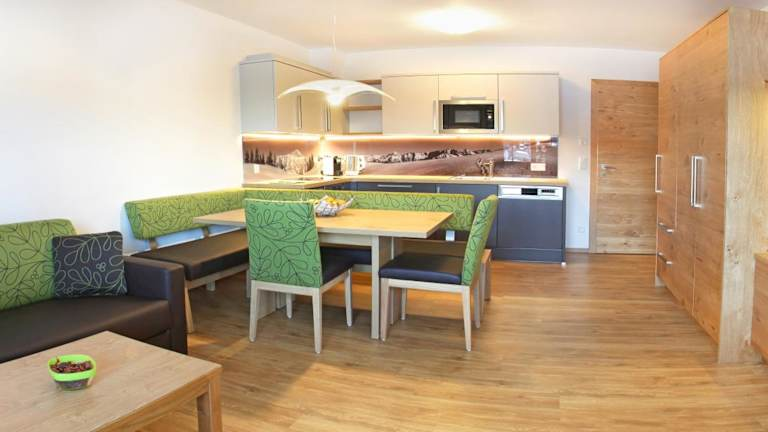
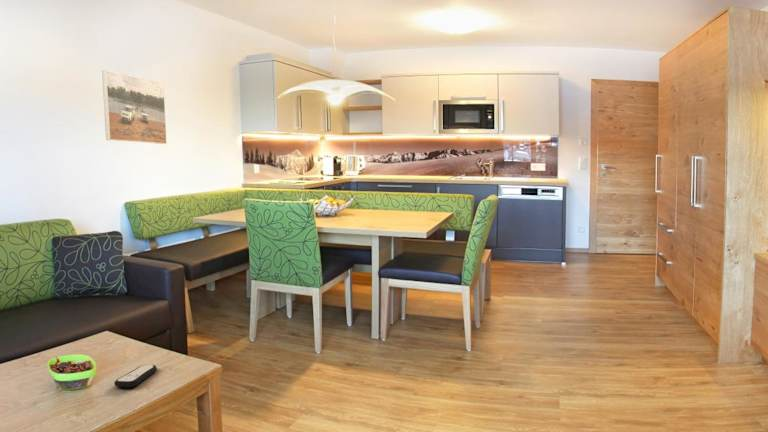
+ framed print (136, 109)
+ remote control (137, 375)
